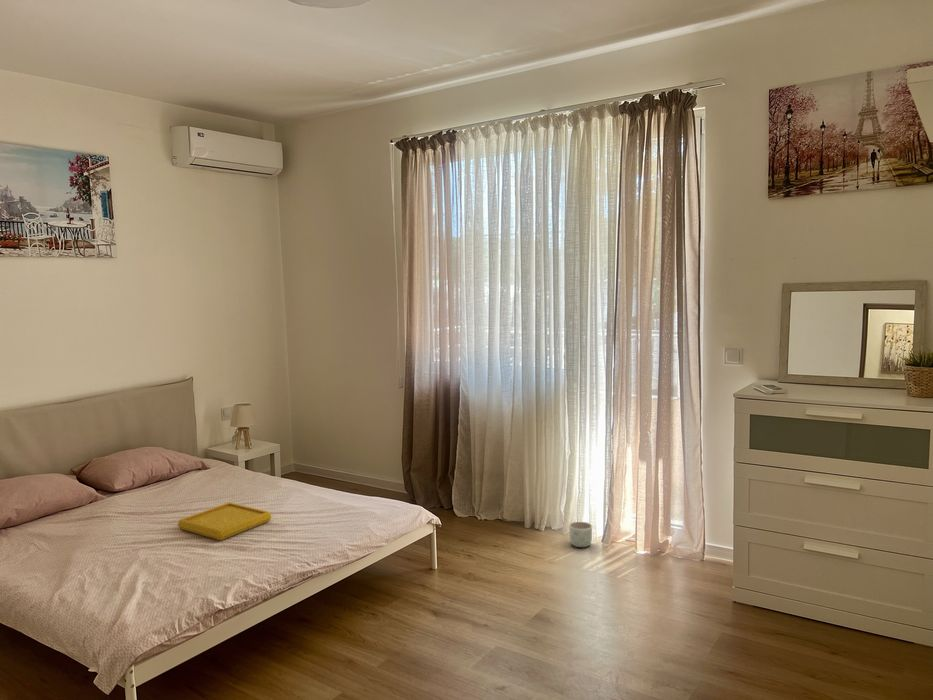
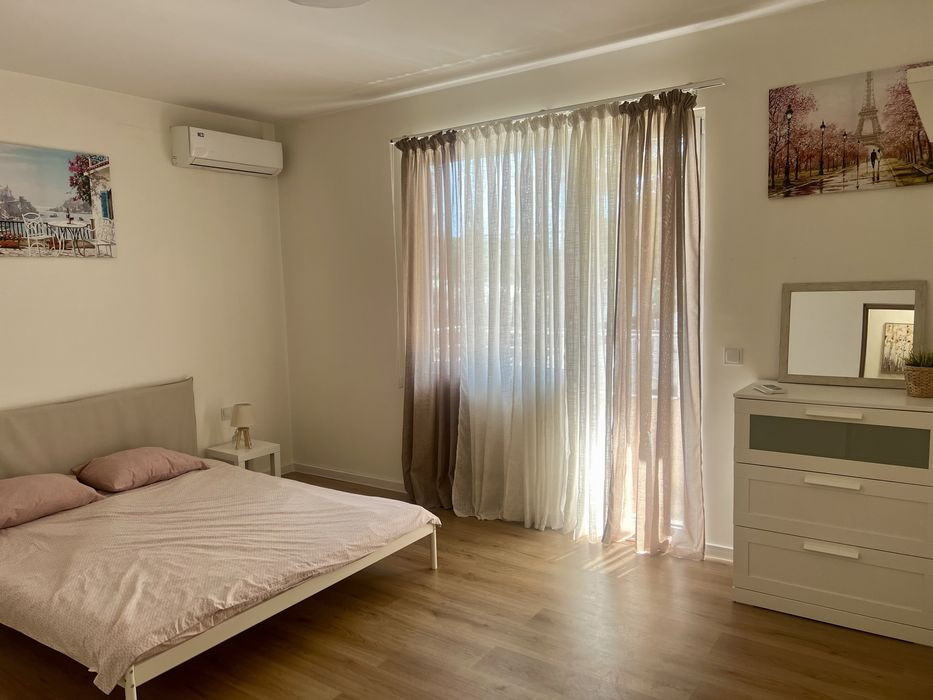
- planter (580, 535)
- serving tray (225, 520)
